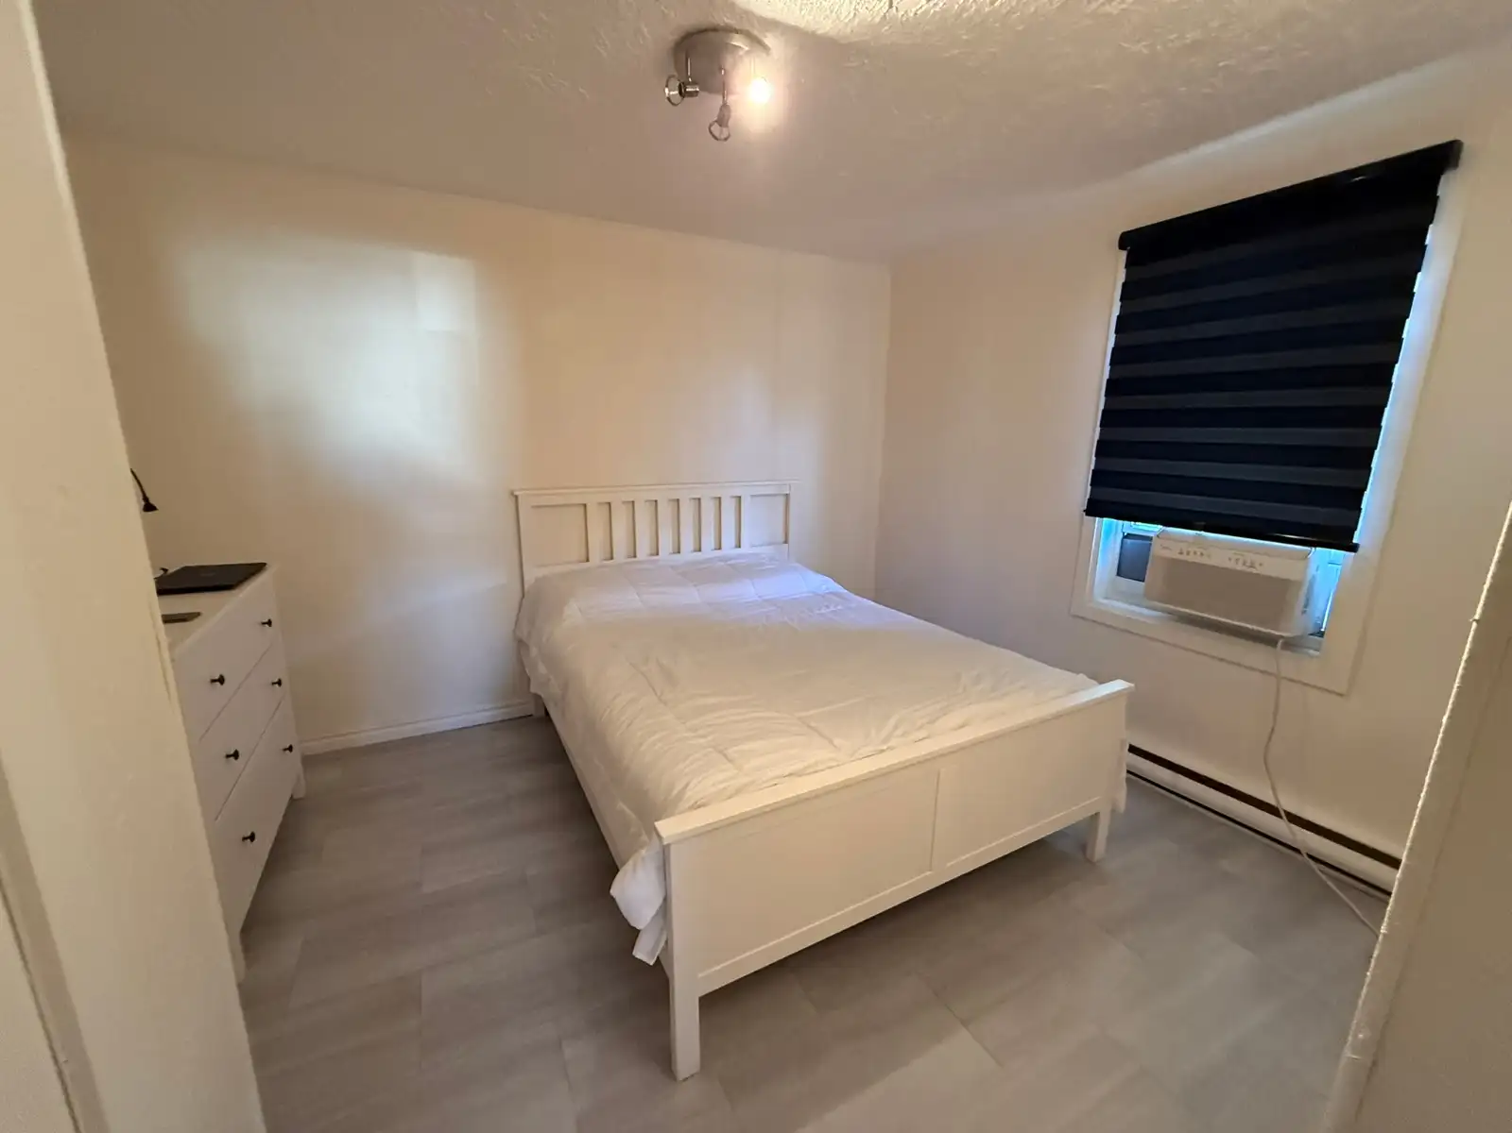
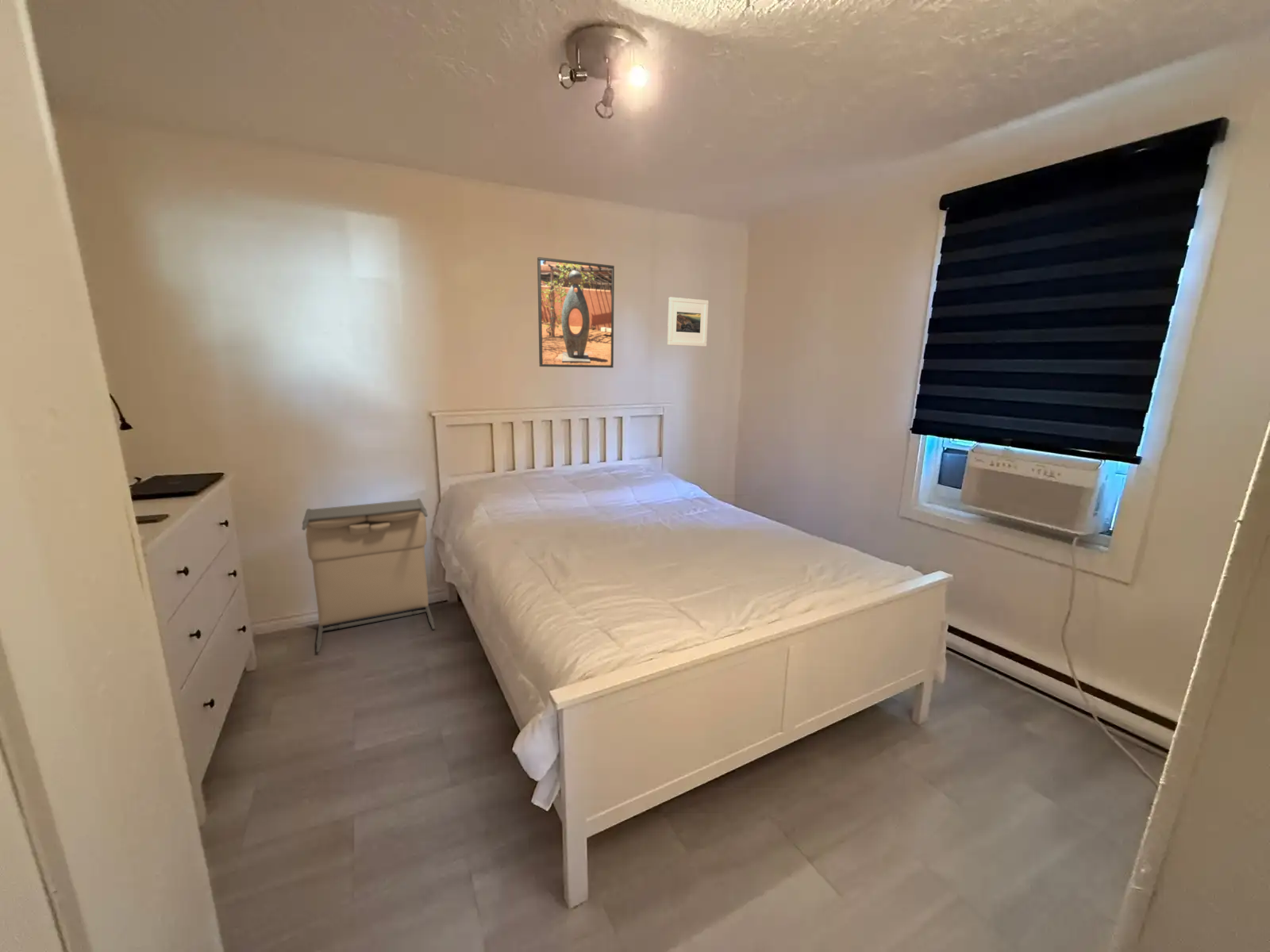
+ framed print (577, 315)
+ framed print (687, 322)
+ laundry hamper (372, 570)
